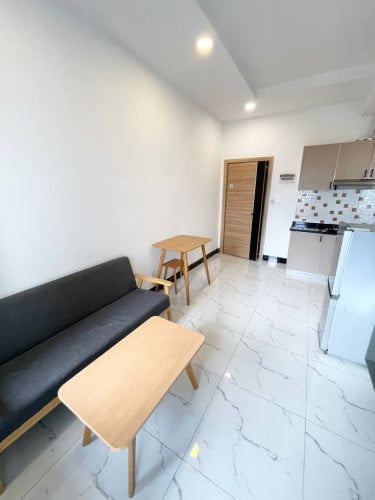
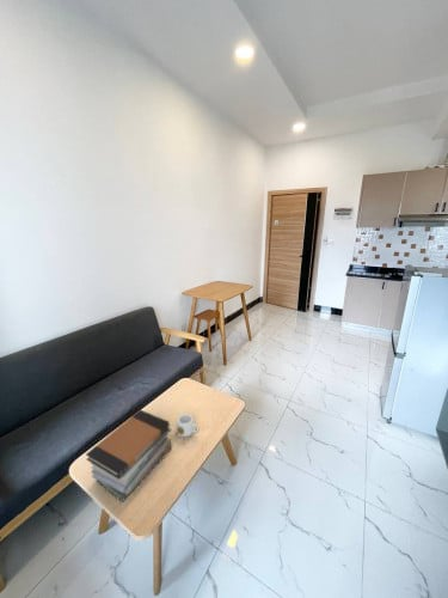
+ book stack (133, 451)
+ mug (188, 426)
